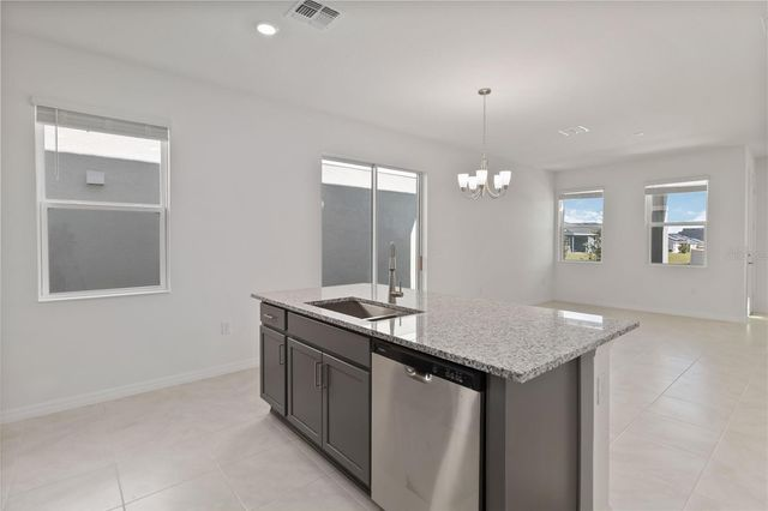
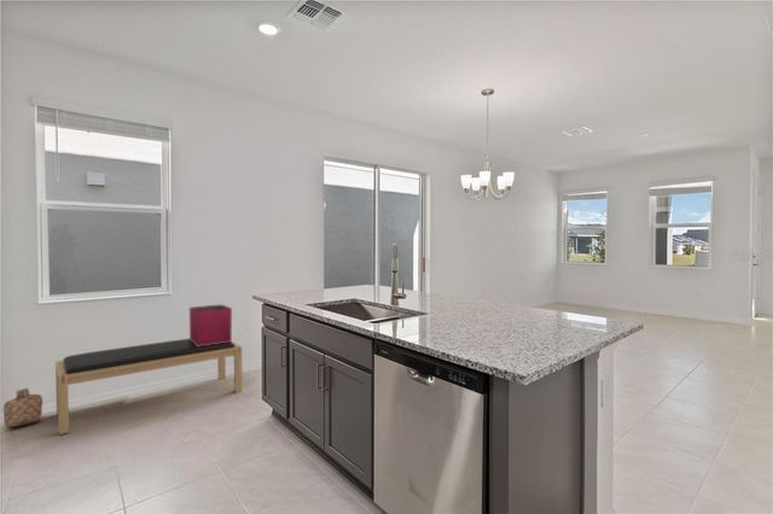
+ storage bin (210, 323)
+ basket (23, 407)
+ bench (153, 369)
